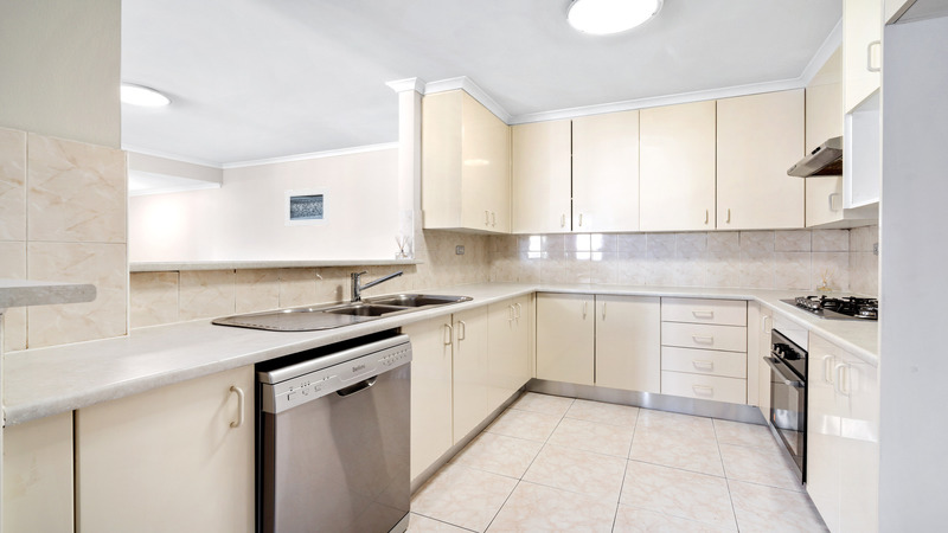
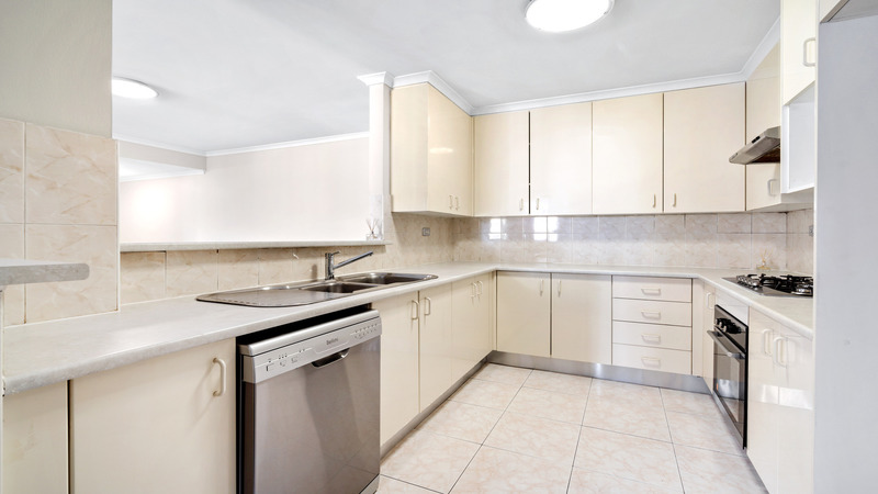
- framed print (306, 207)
